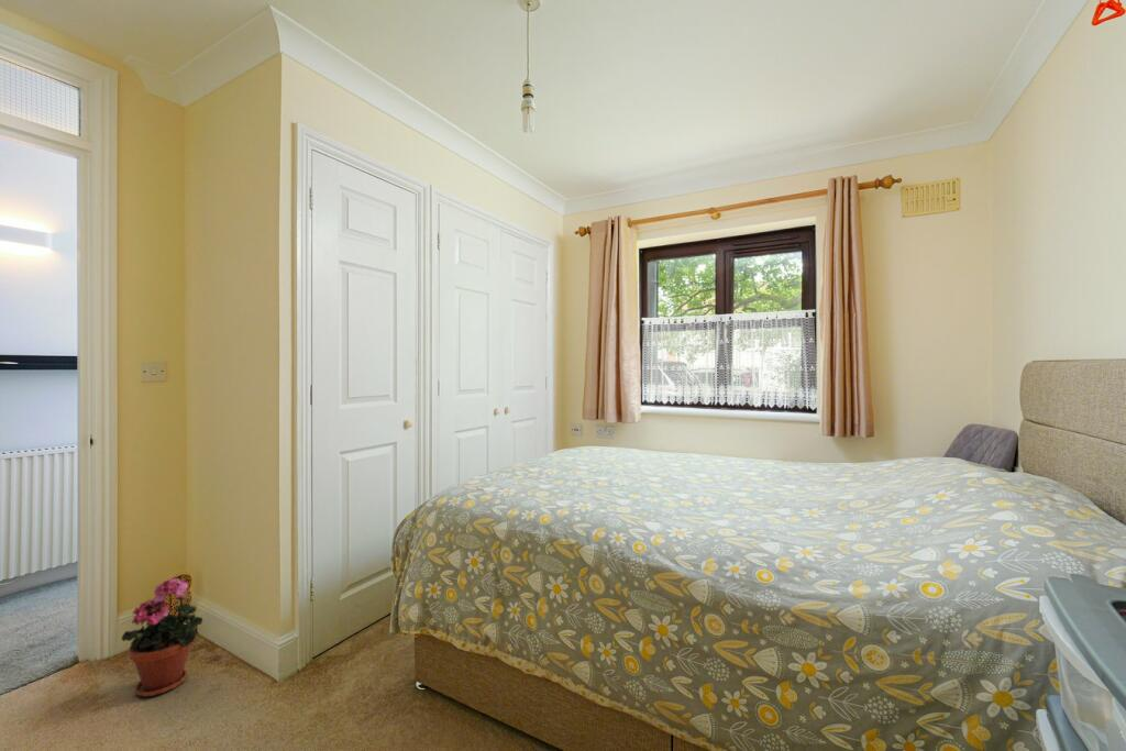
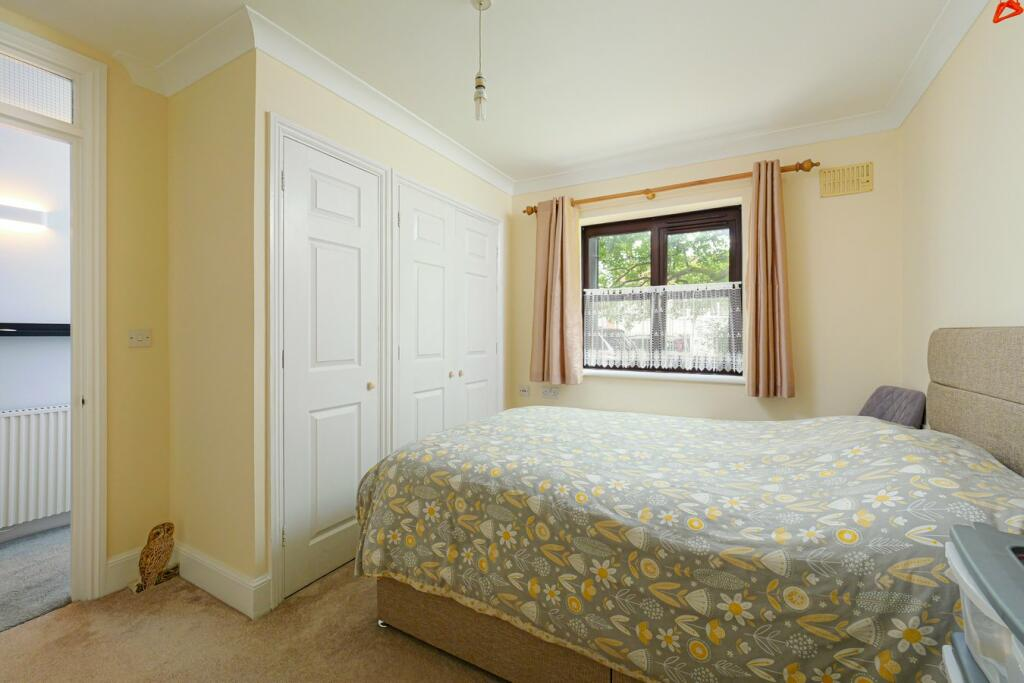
- potted plant (163, 631)
